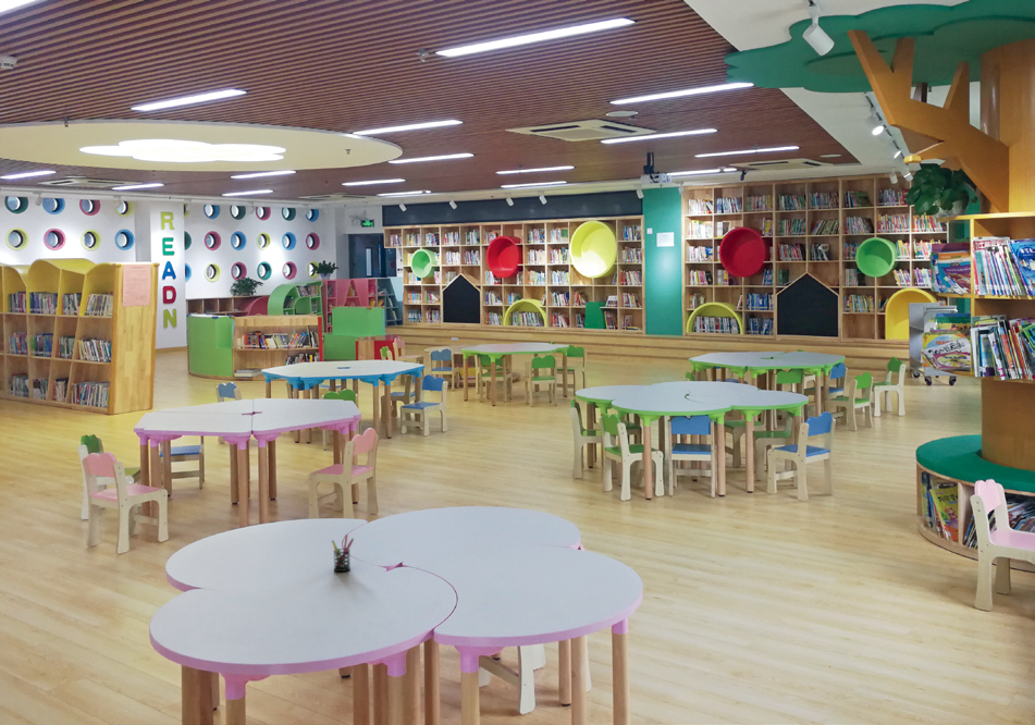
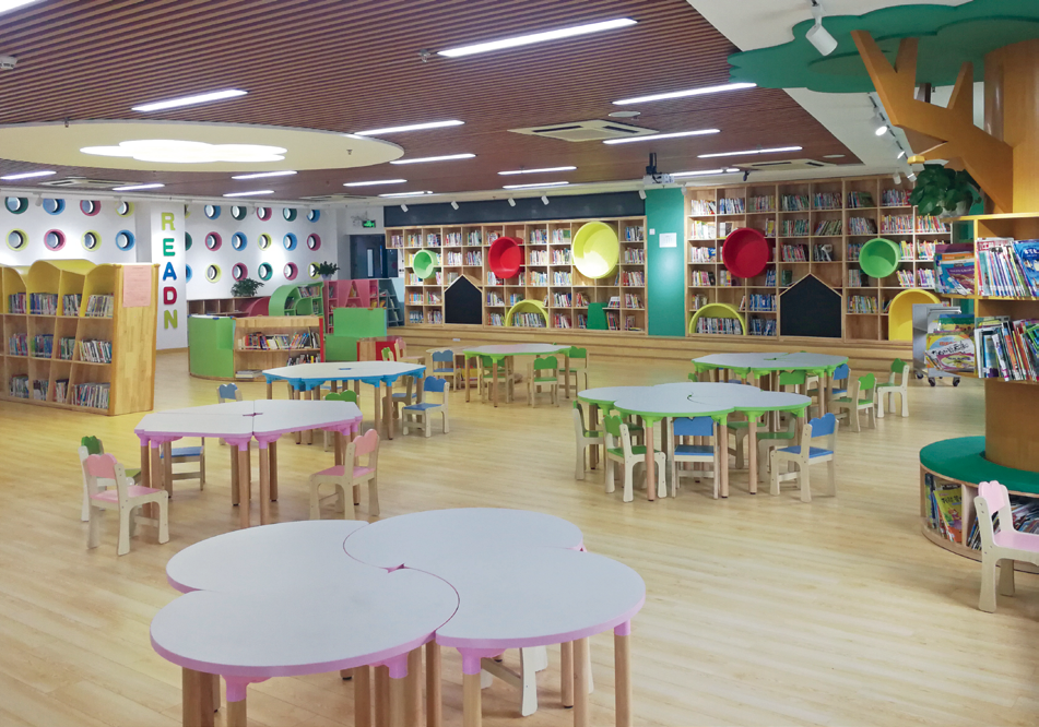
- pen holder (341, 552)
